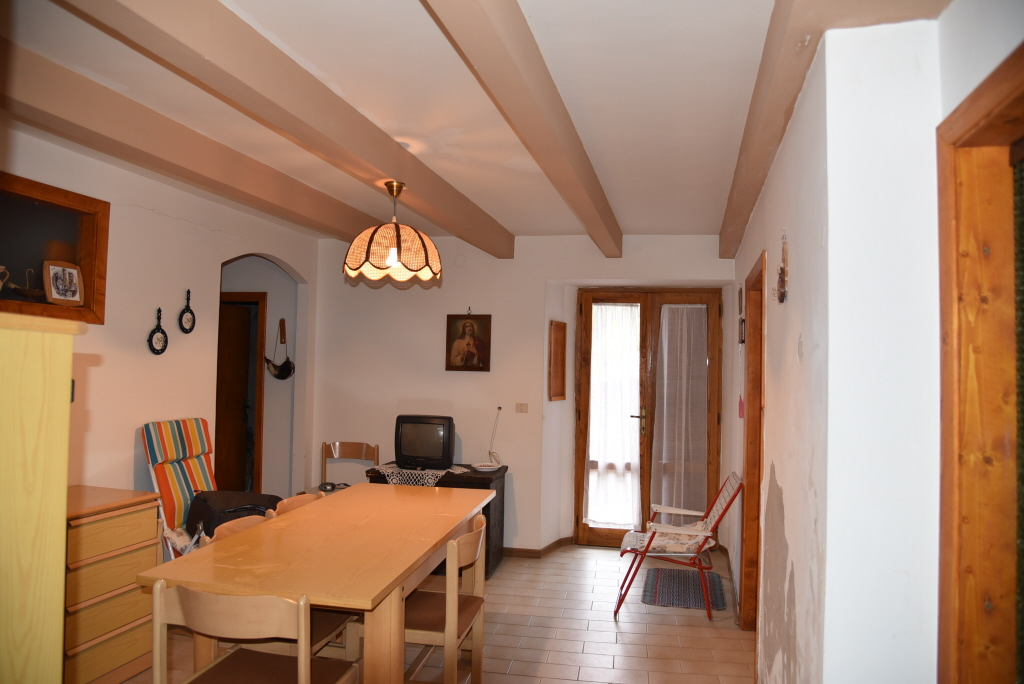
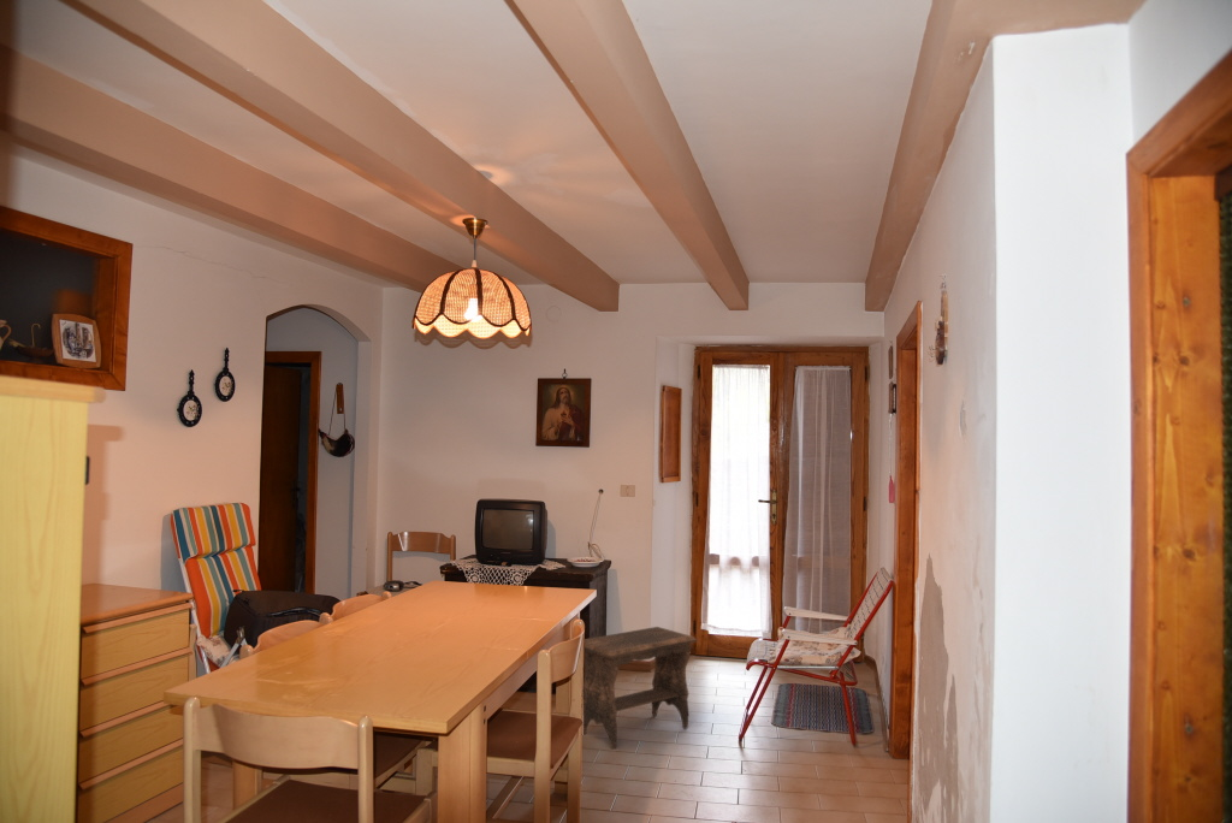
+ footstool (638, 692)
